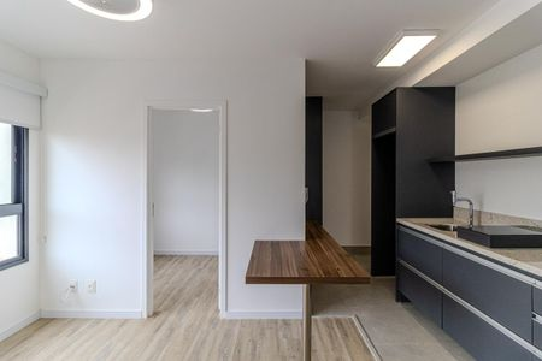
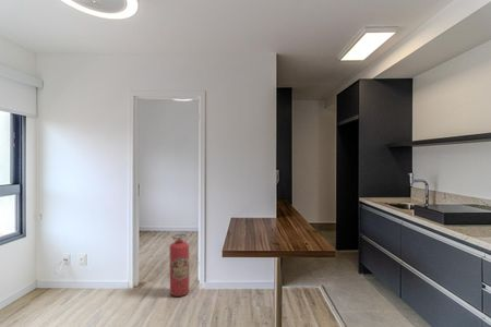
+ fire extinguisher (179, 264)
